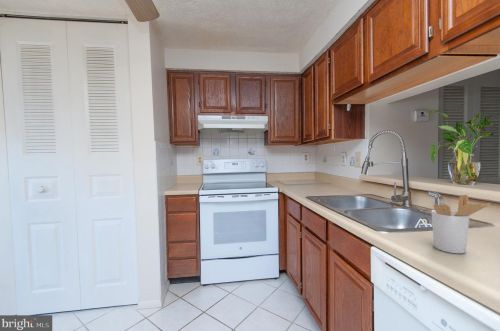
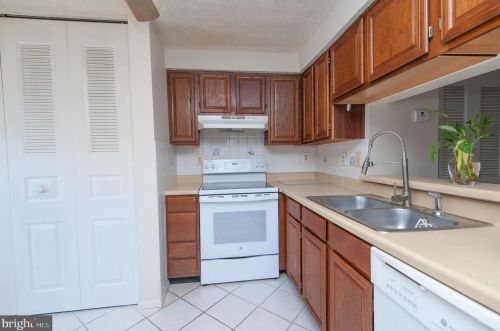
- utensil holder (457, 224)
